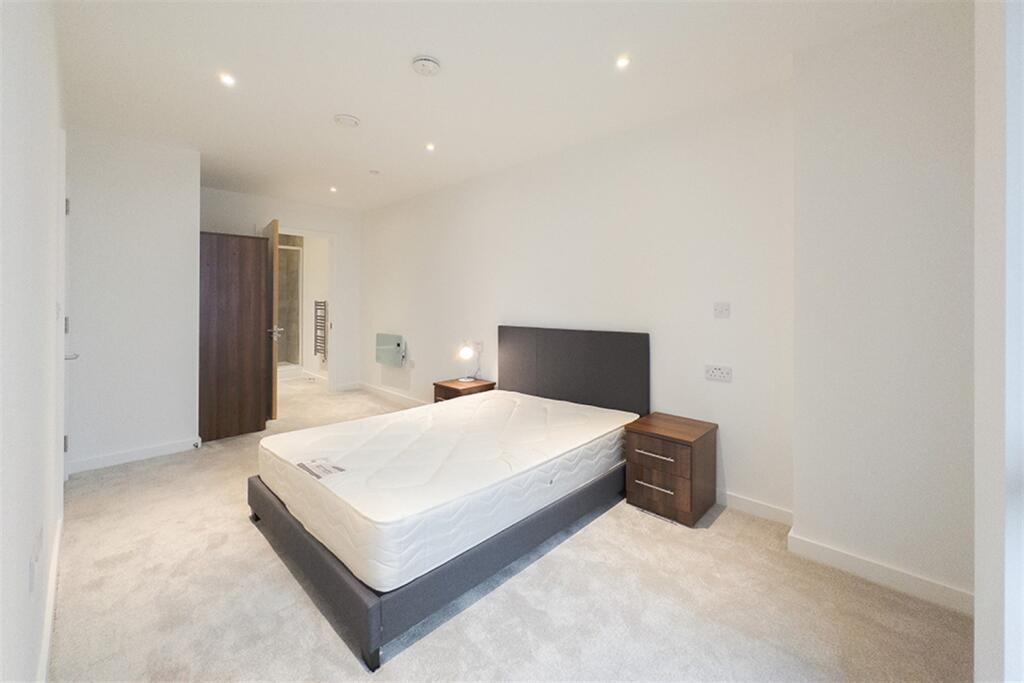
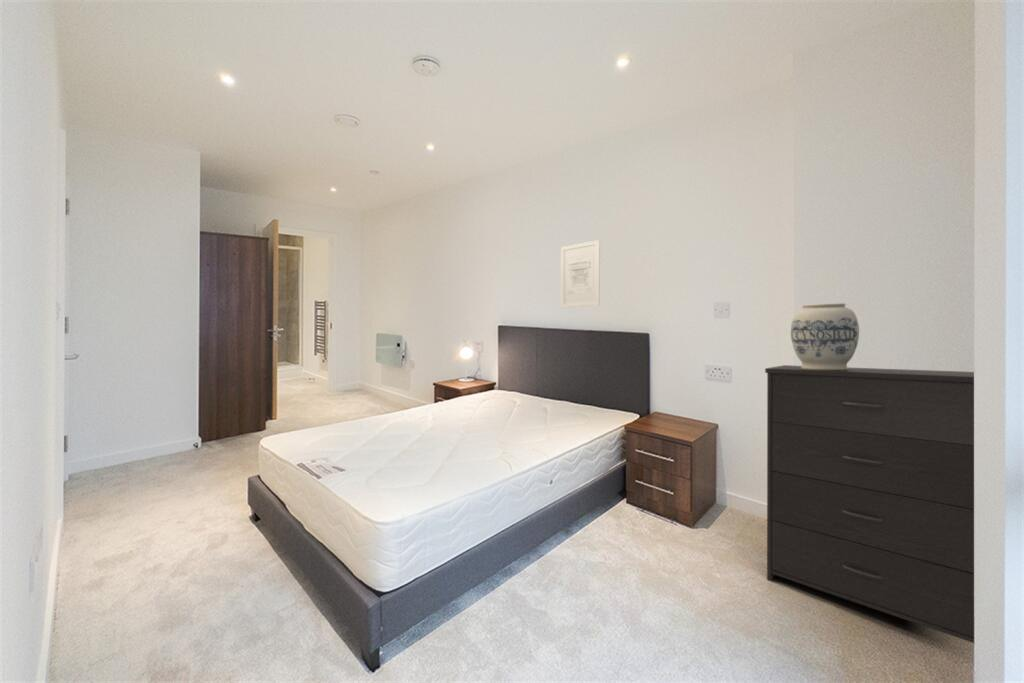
+ vase (823, 336)
+ dresser (865, 483)
+ wall art (579, 275)
